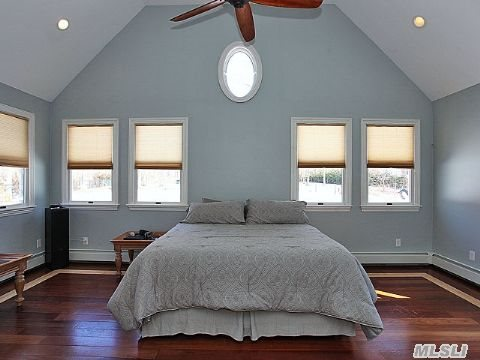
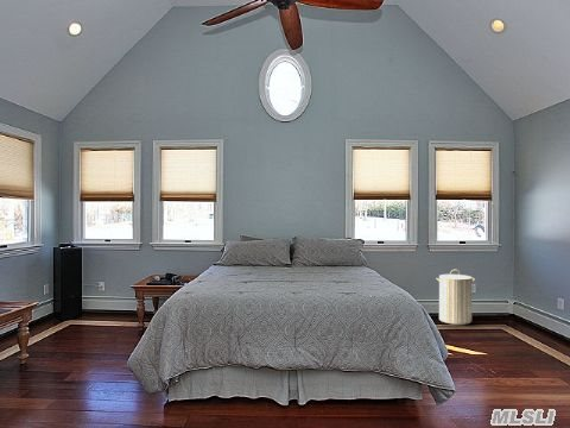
+ laundry hamper (455, 295)
